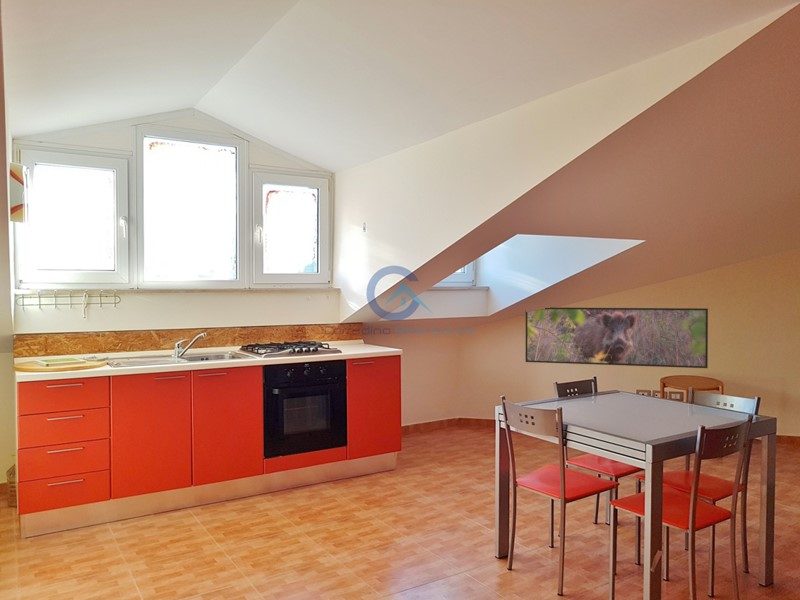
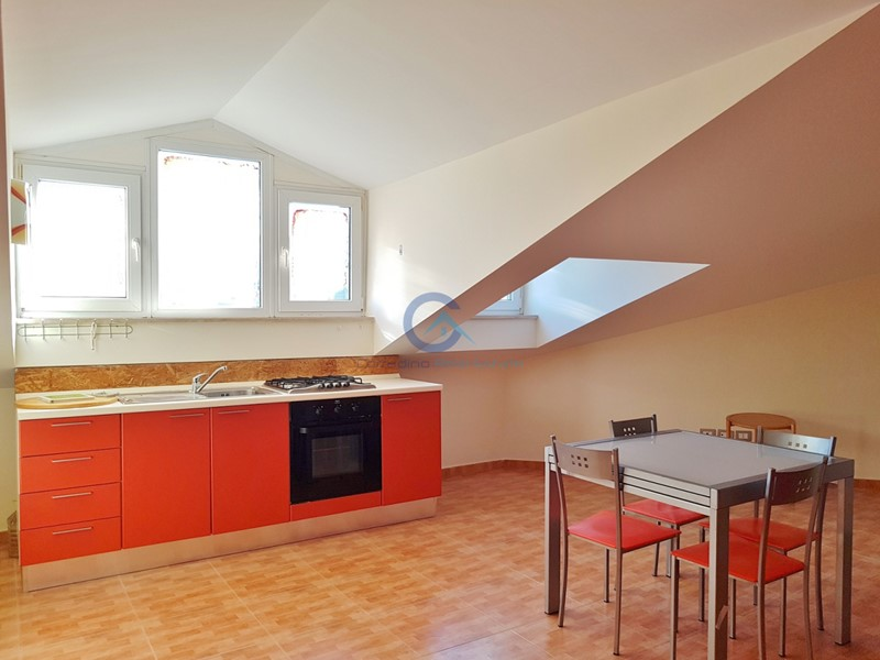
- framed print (612, 336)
